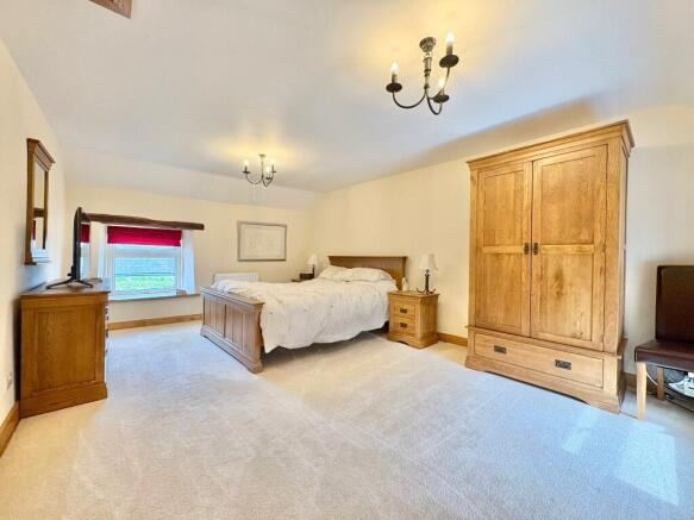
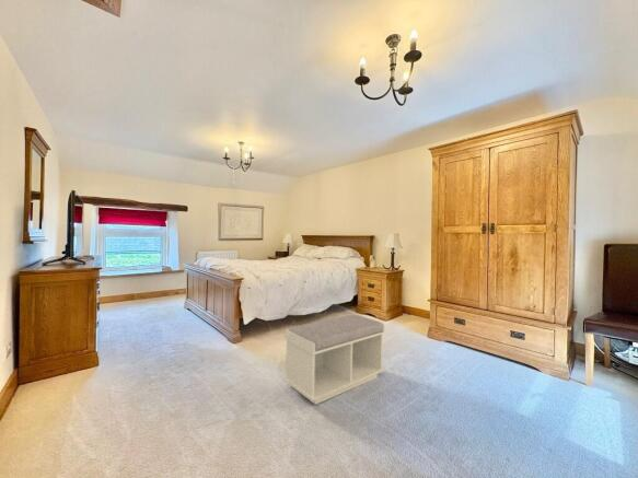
+ bench (336, 352)
